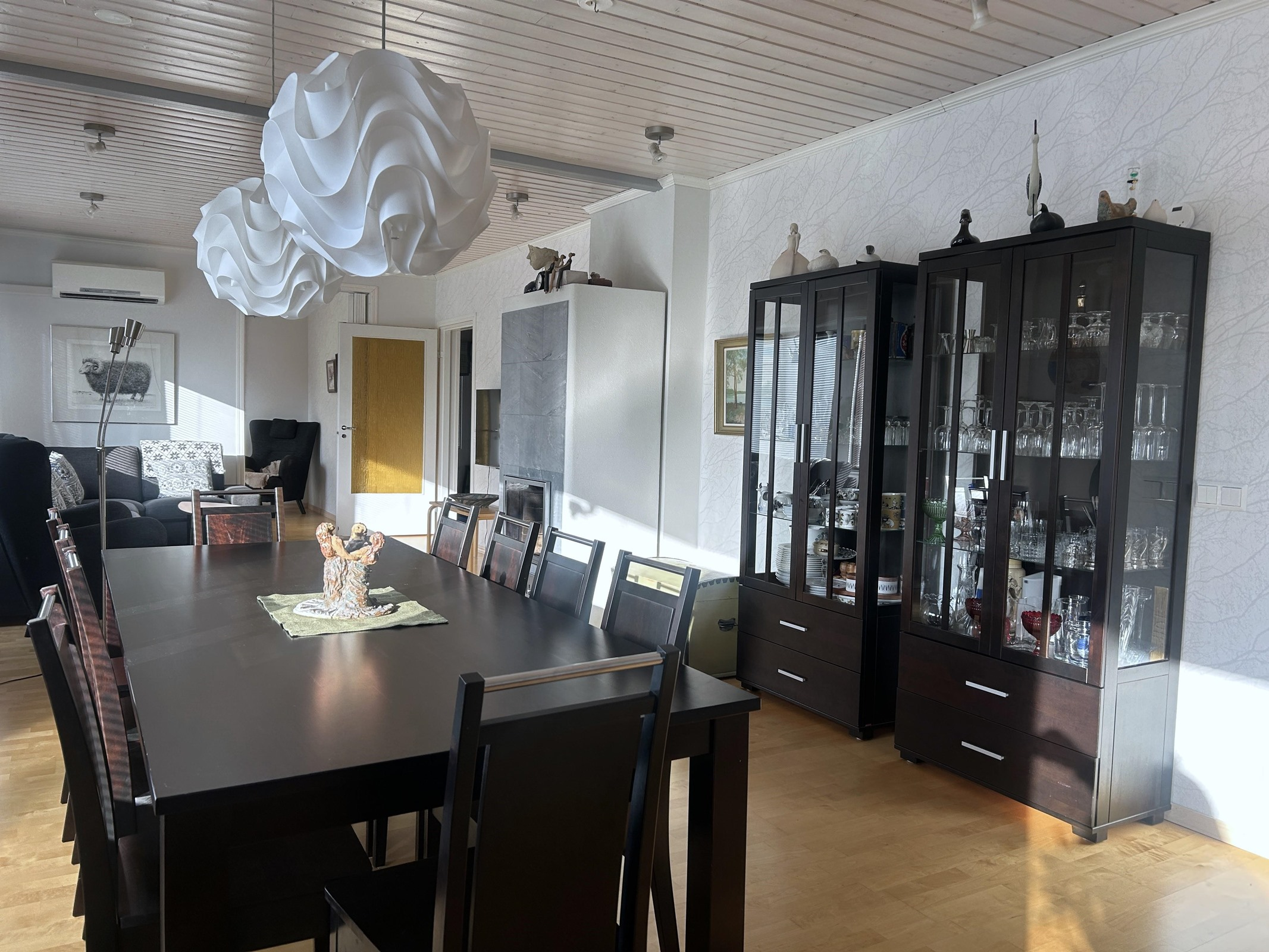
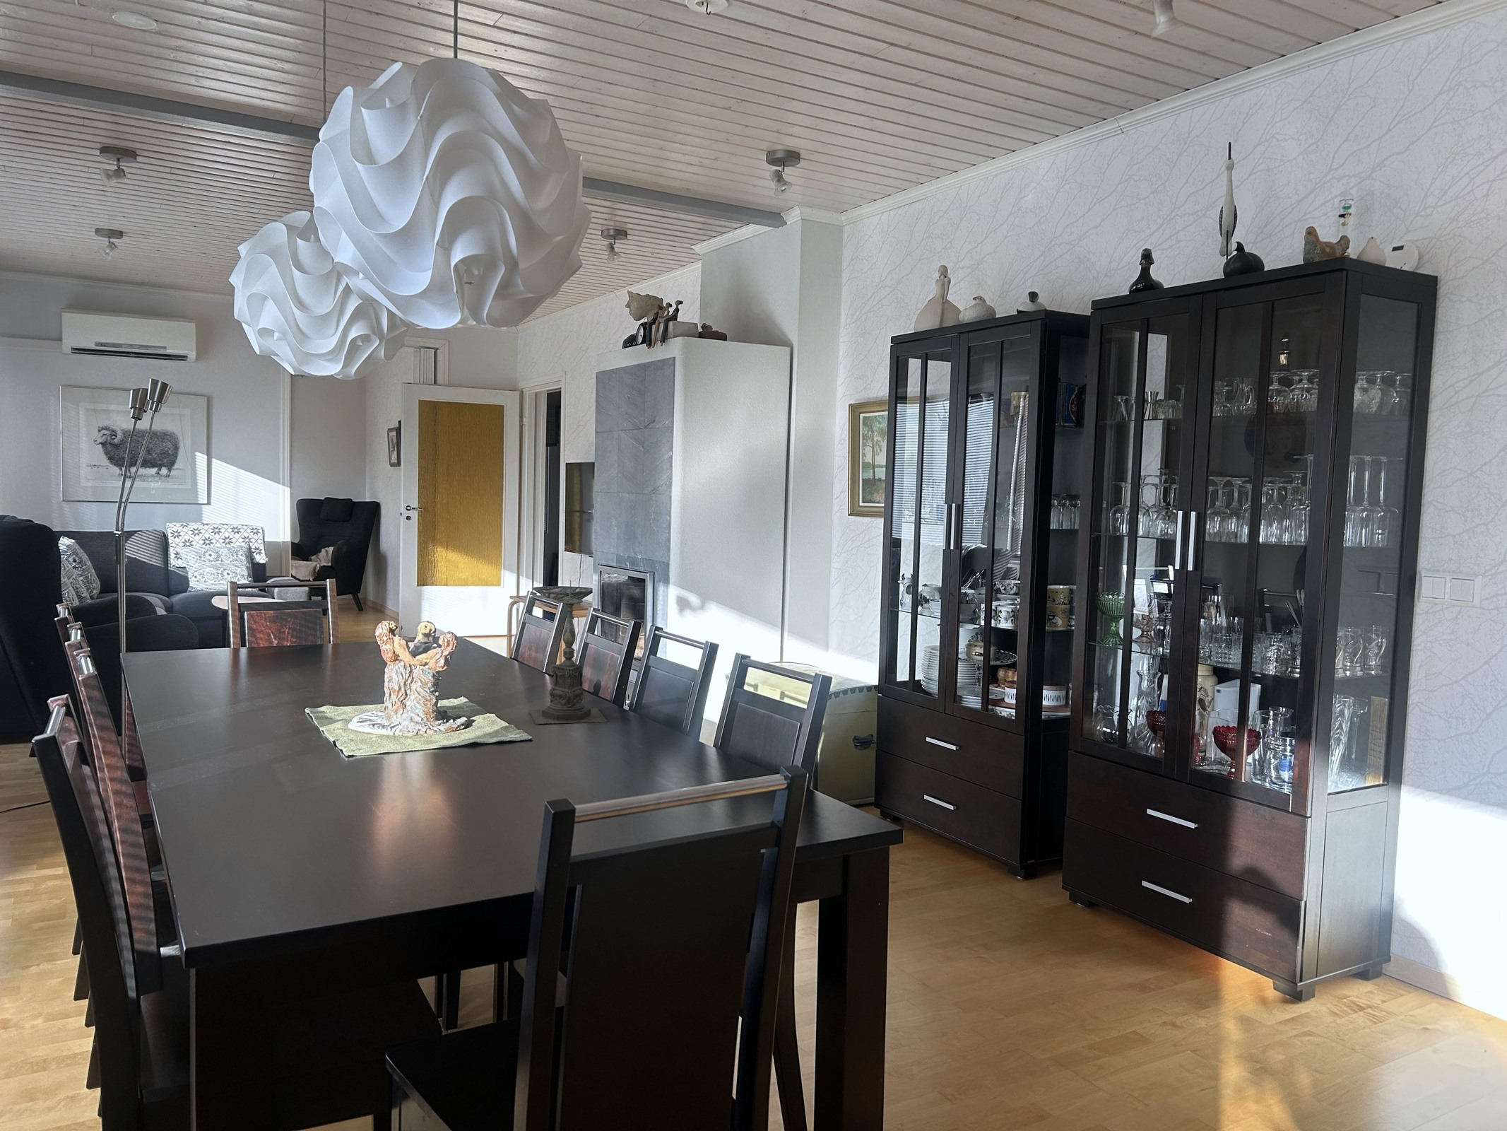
+ candle holder (569, 649)
